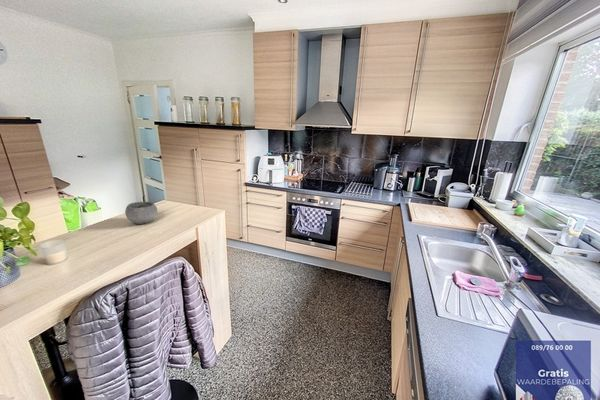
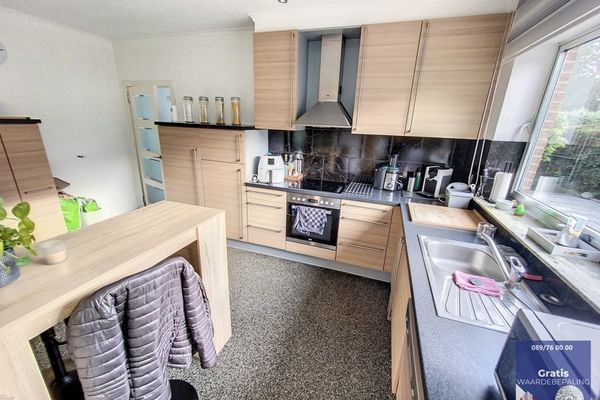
- bowl (142, 213)
